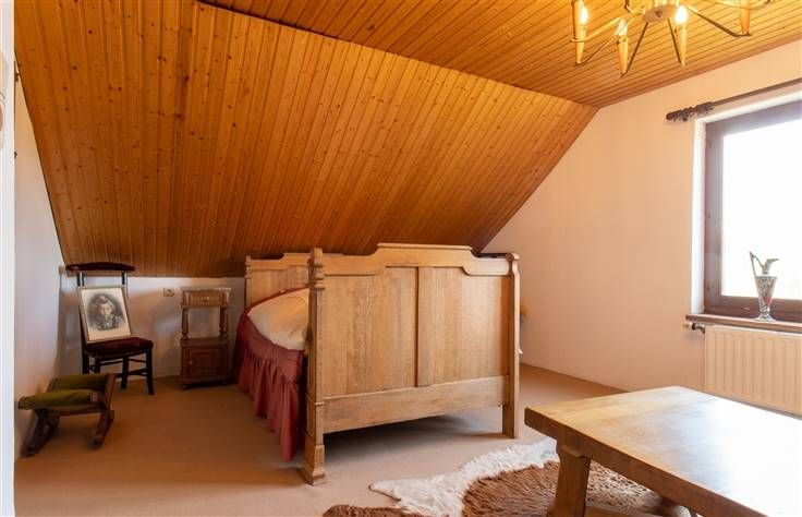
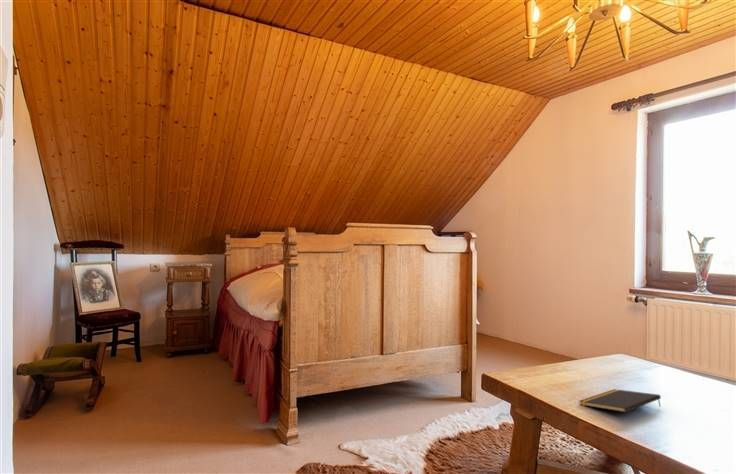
+ notepad (619, 399)
